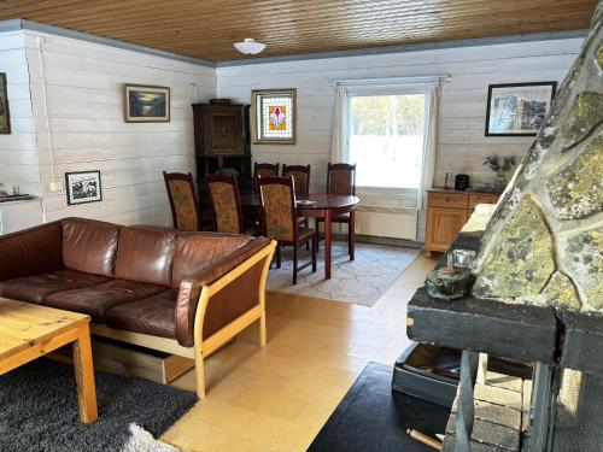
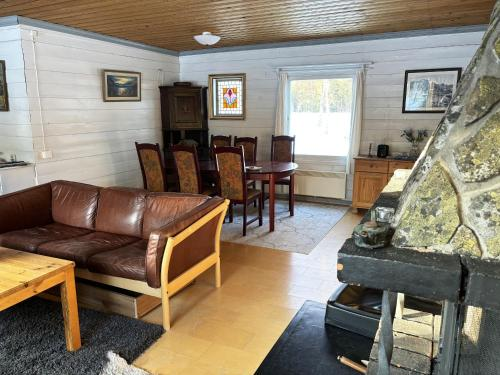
- picture frame (83, 187)
